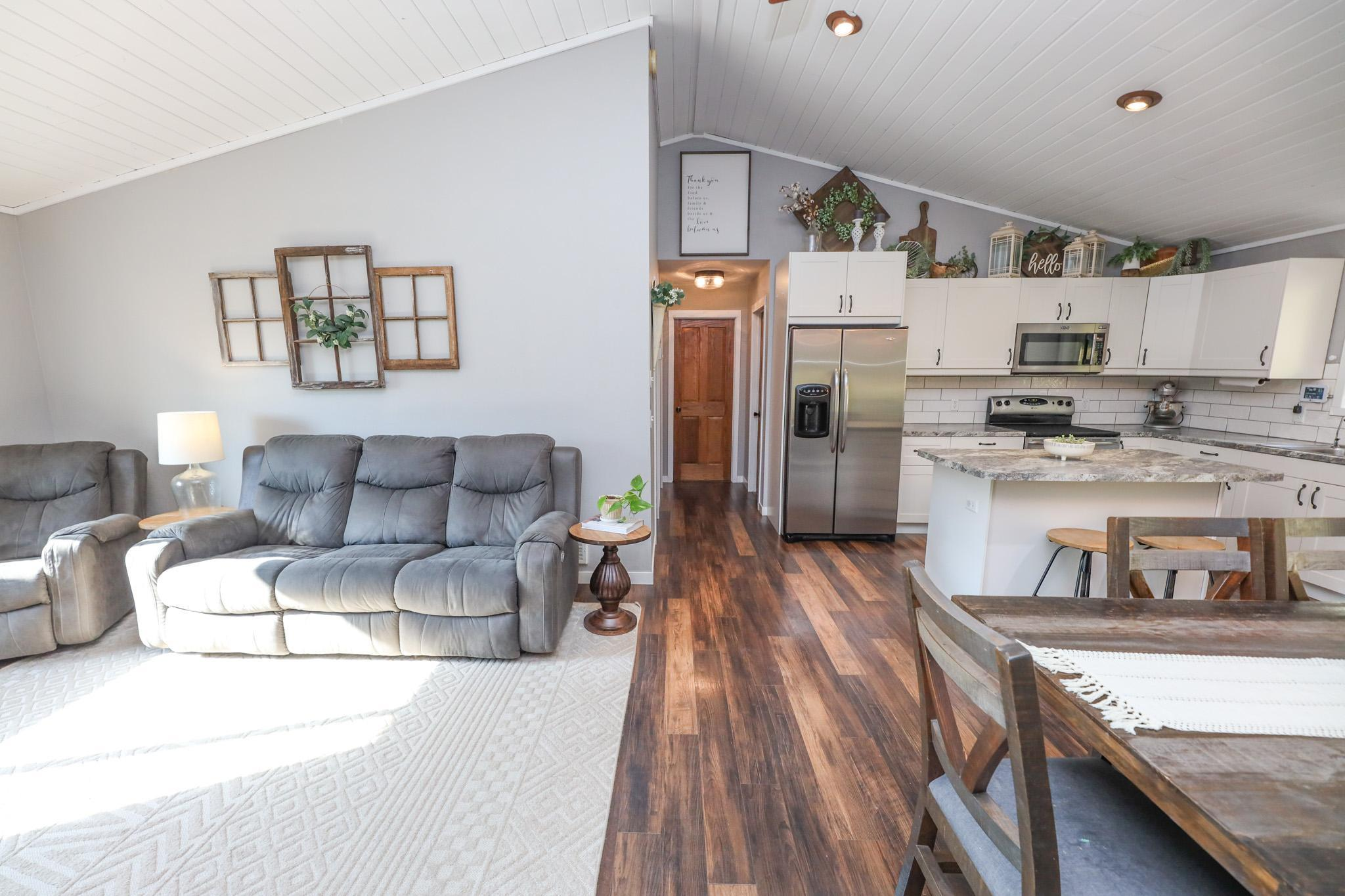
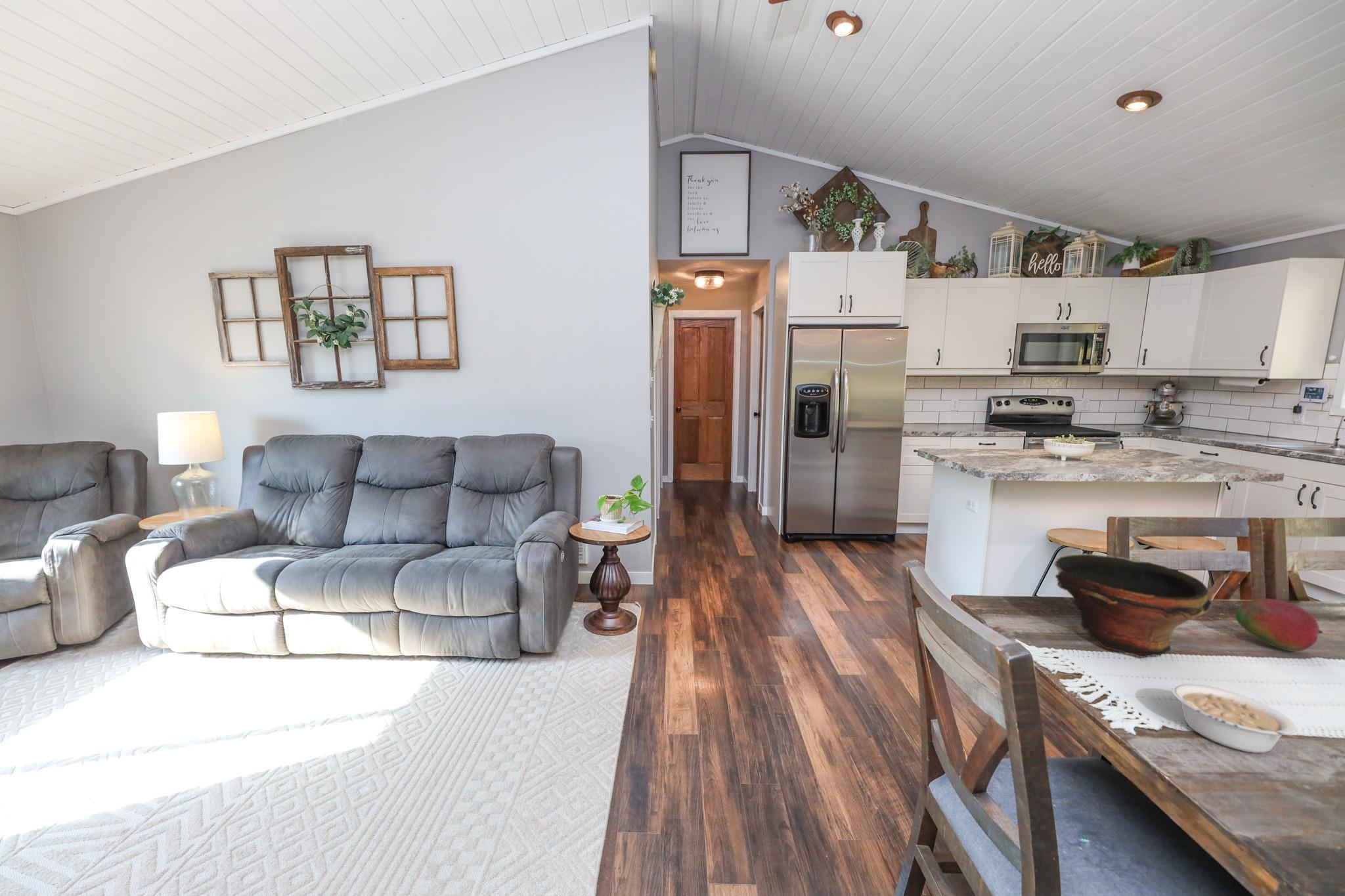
+ legume (1233, 719)
+ bowl (1125, 606)
+ fruit (1277, 623)
